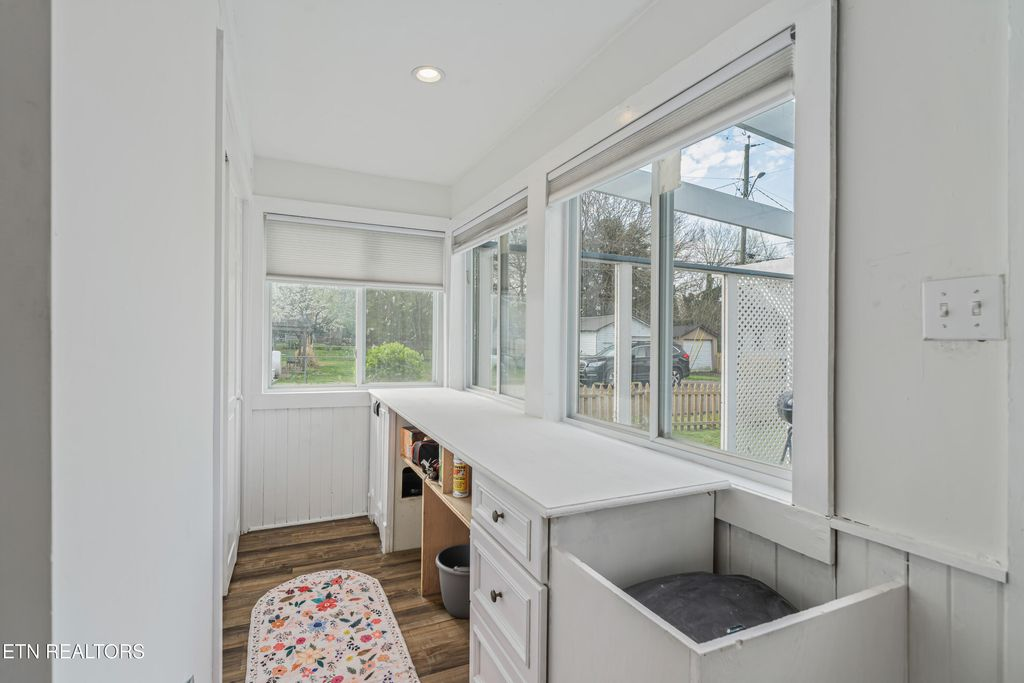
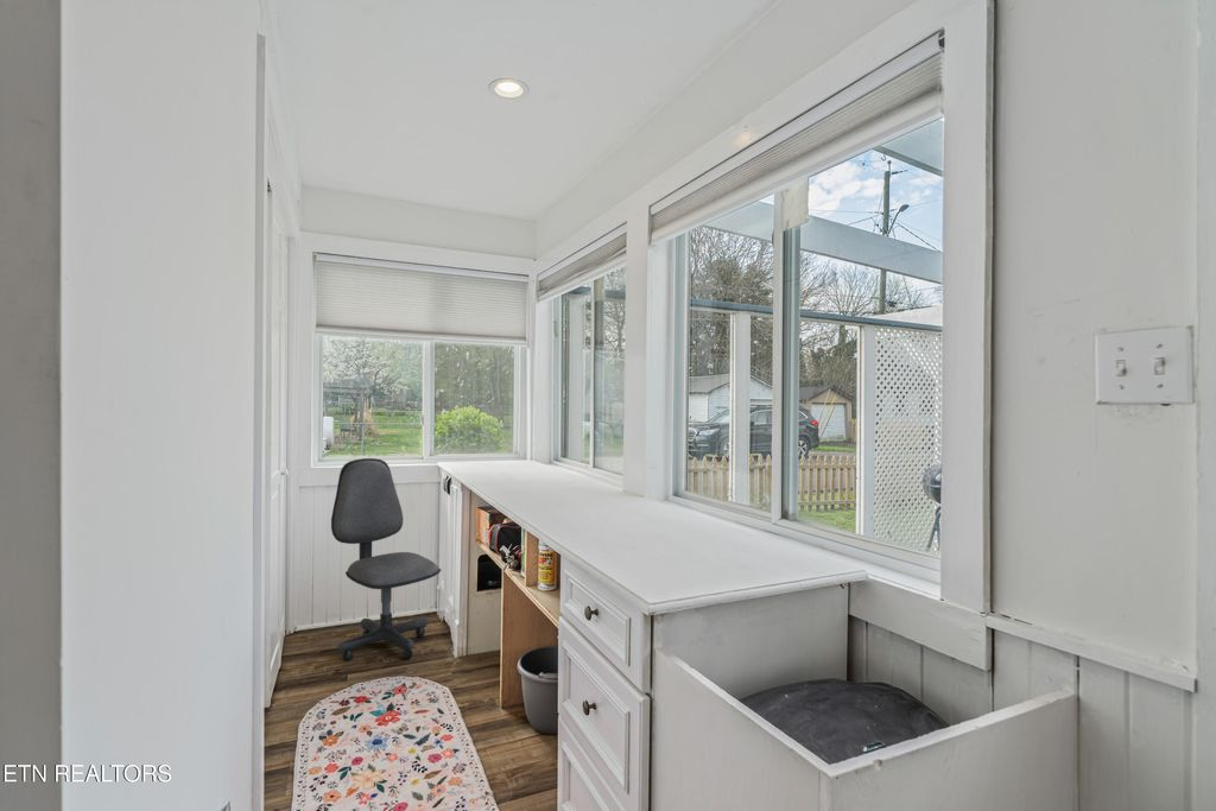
+ office chair (387, 555)
